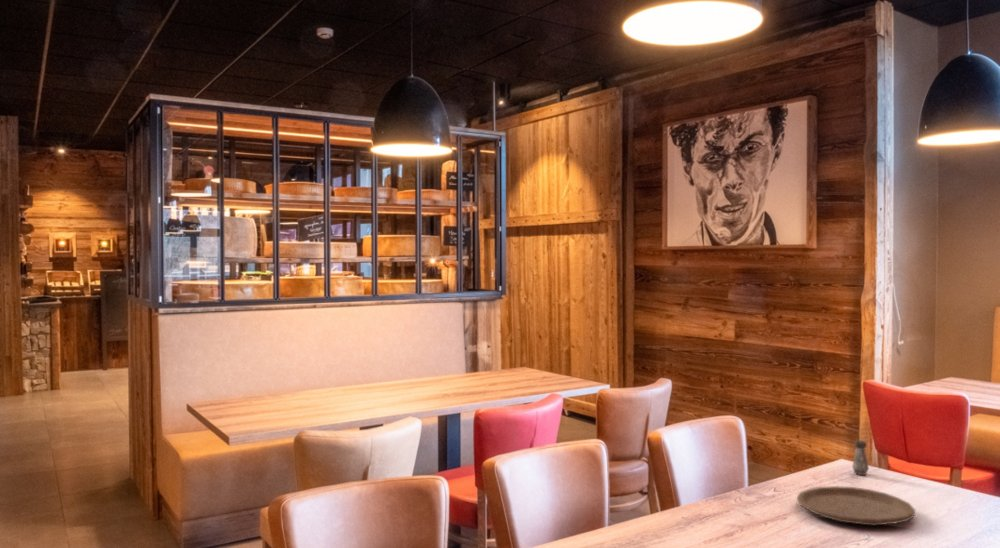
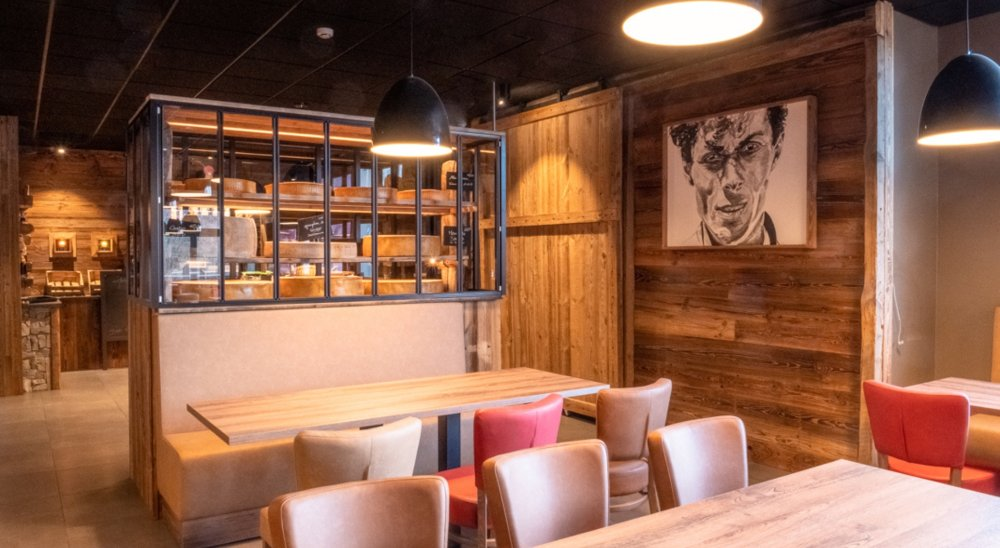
- plate (854, 506)
- salt shaker (860, 457)
